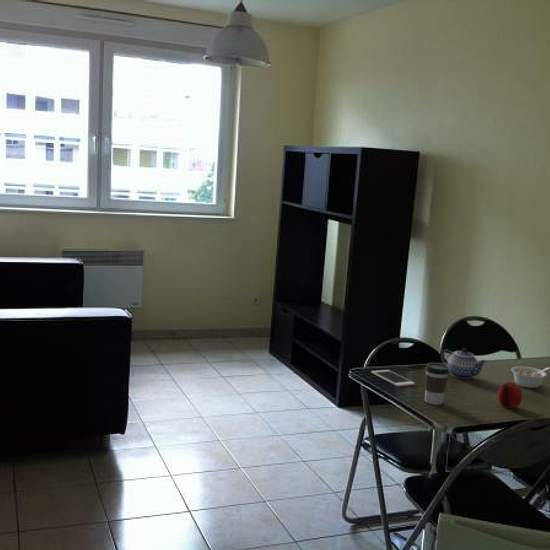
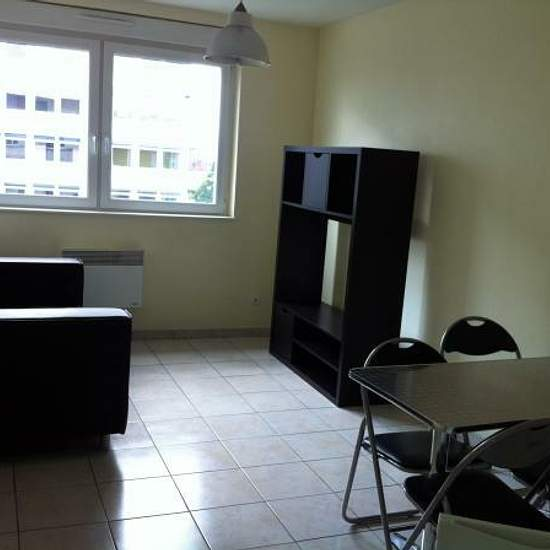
- legume (528, 376)
- fruit (510, 394)
- teapot (463, 362)
- coffee cup (435, 383)
- cell phone (392, 377)
